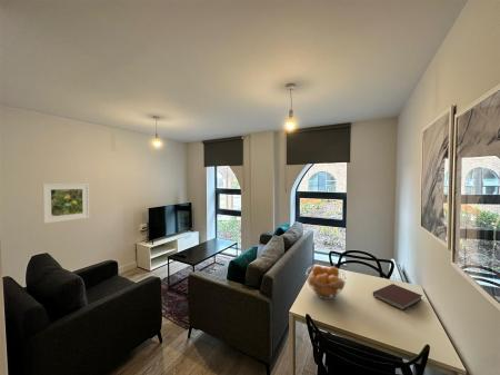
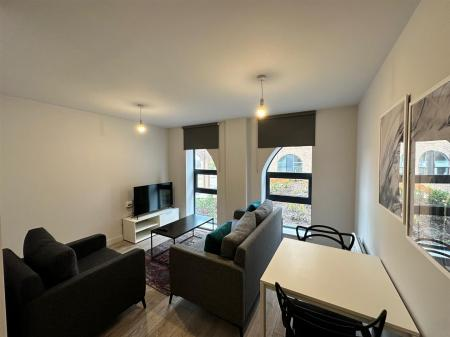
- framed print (67, 201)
- fruit basket (324, 280)
- notebook (397, 295)
